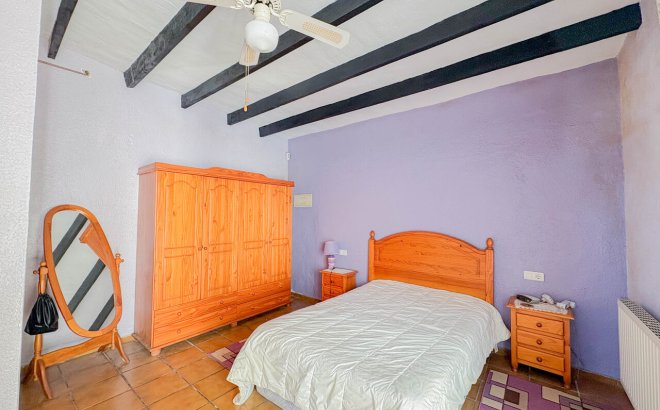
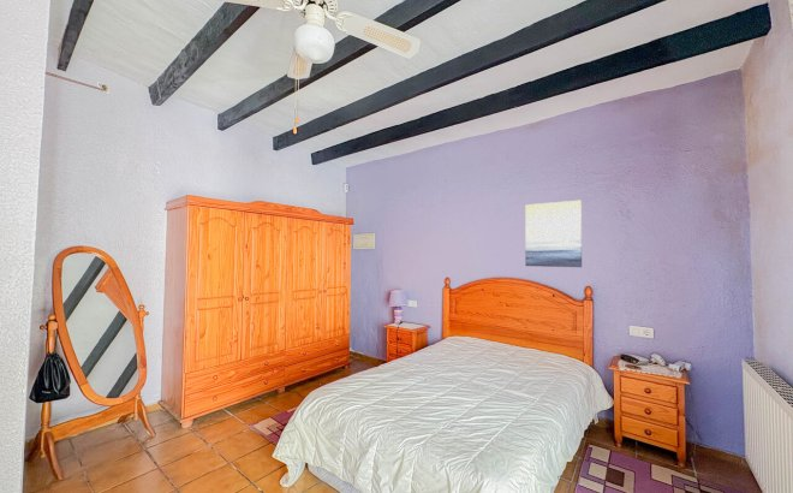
+ wall art (551, 234)
